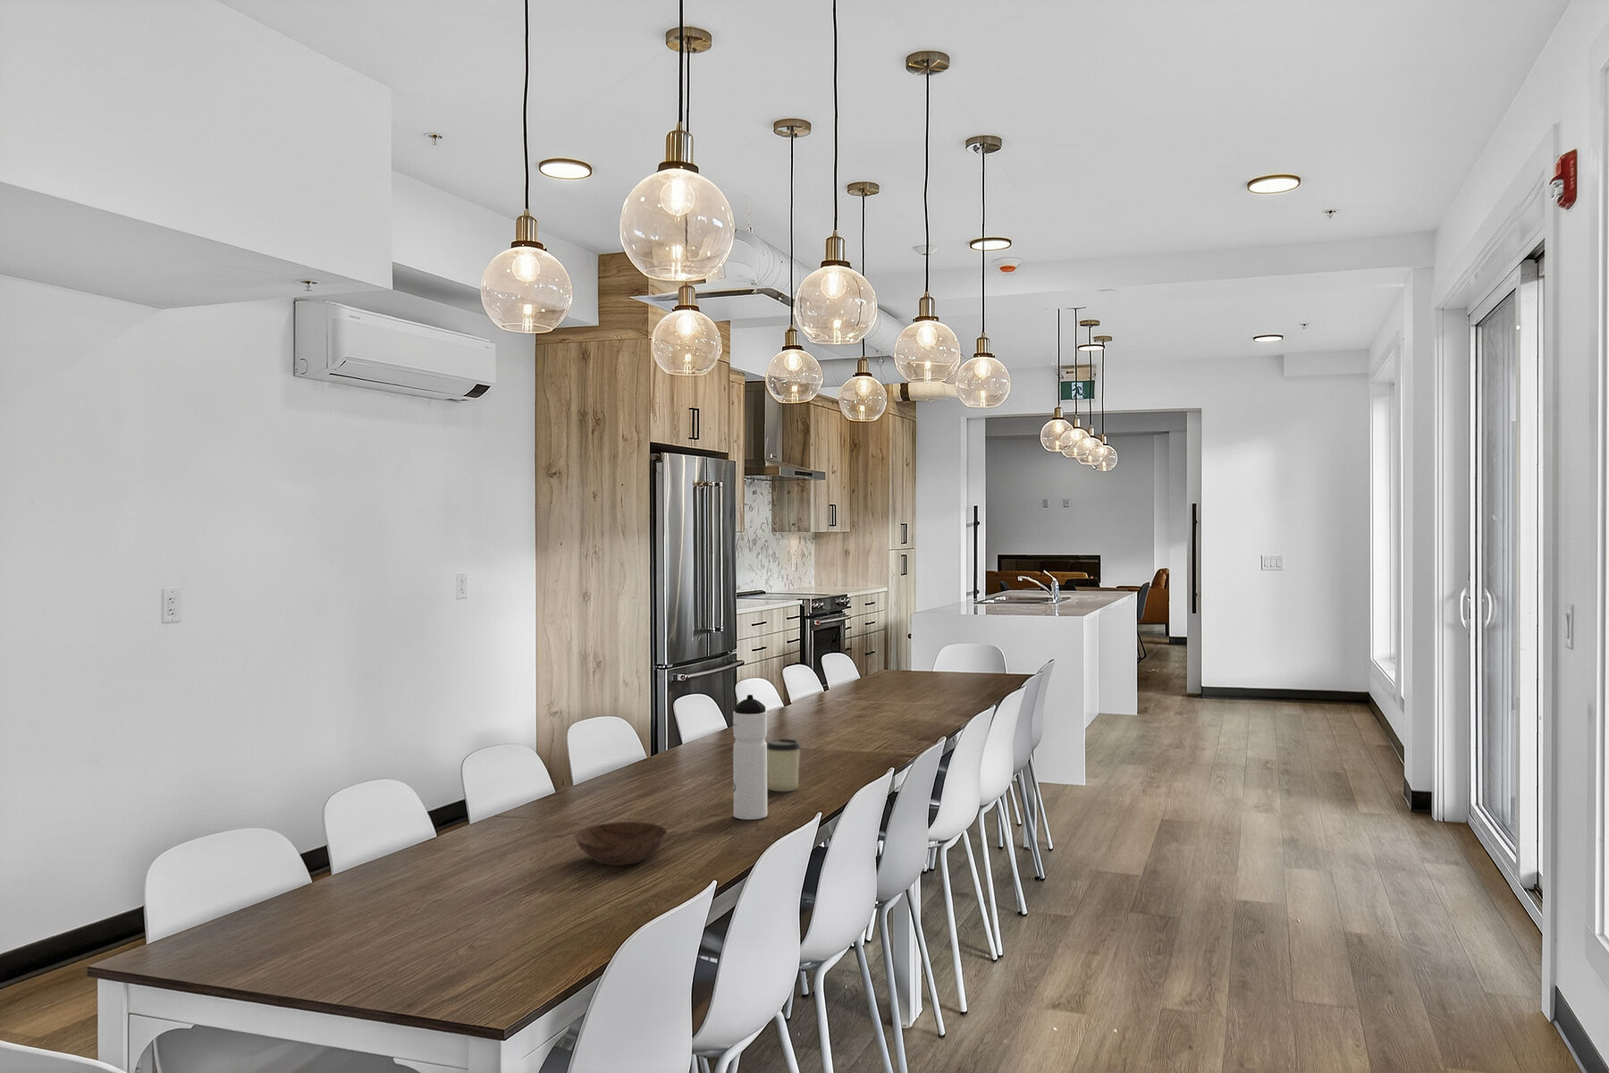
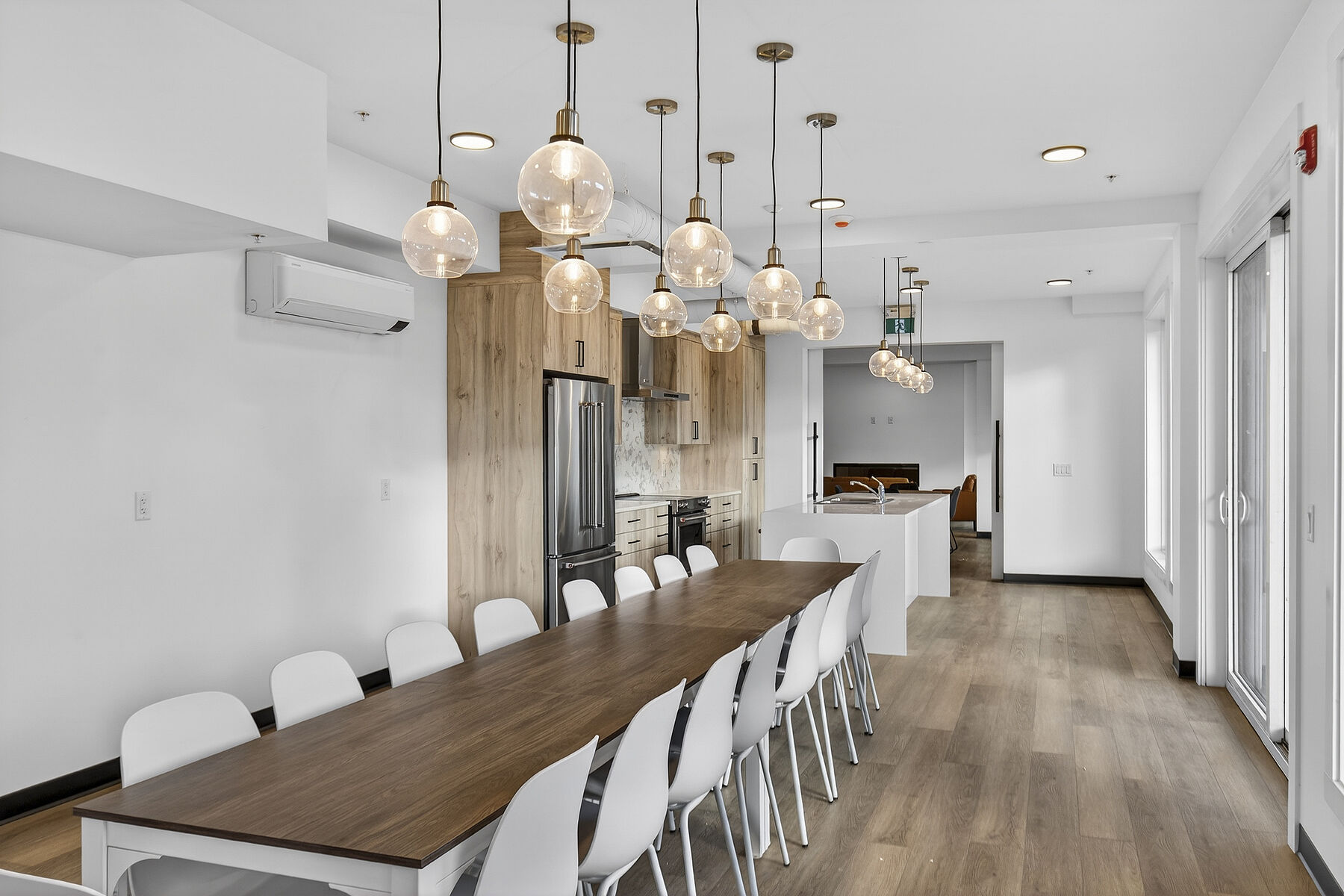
- water bottle (749, 754)
- cup (783, 764)
- bowl (621, 845)
